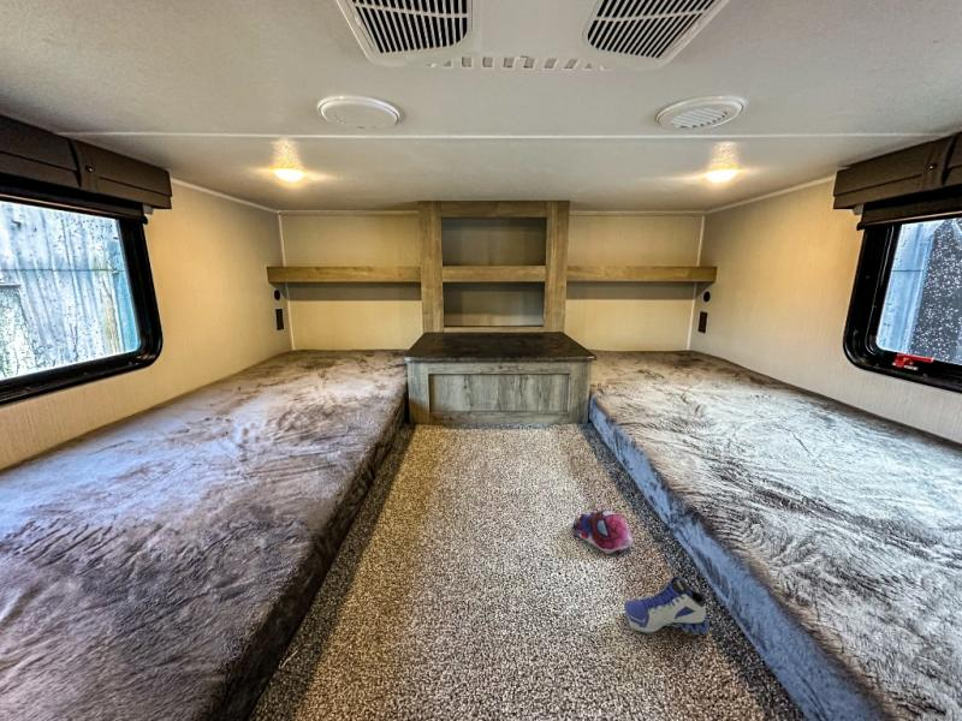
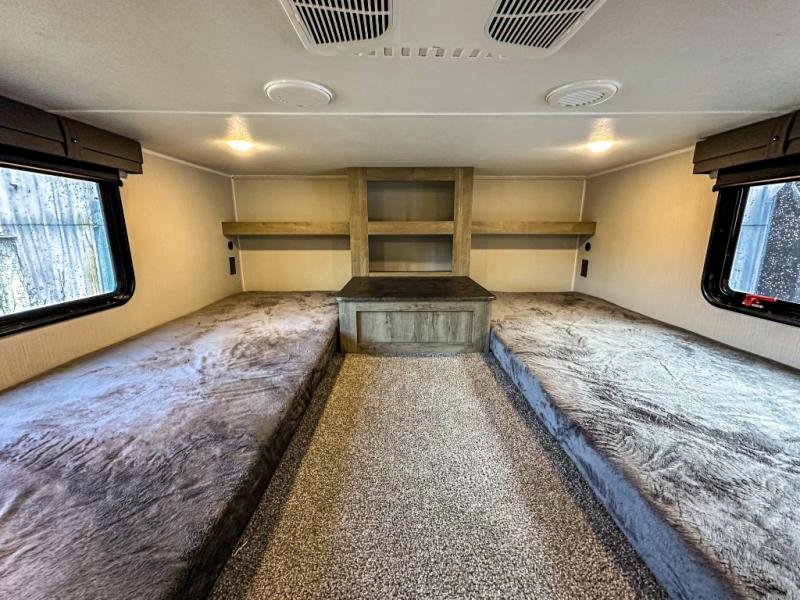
- plush toy (602, 525)
- sneaker (666, 600)
